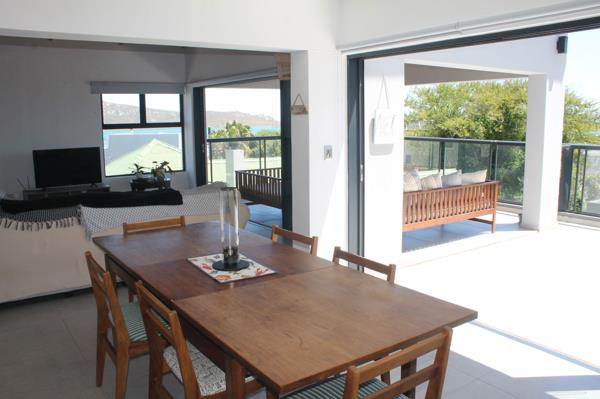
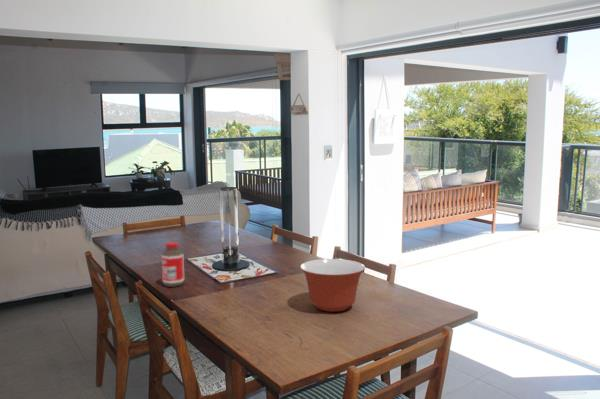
+ bottle (172, 263)
+ mixing bowl (332, 286)
